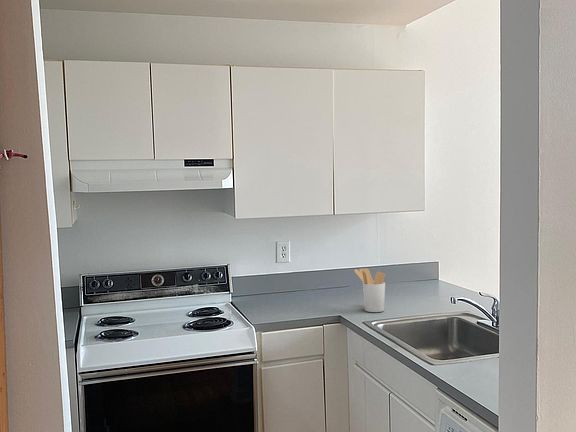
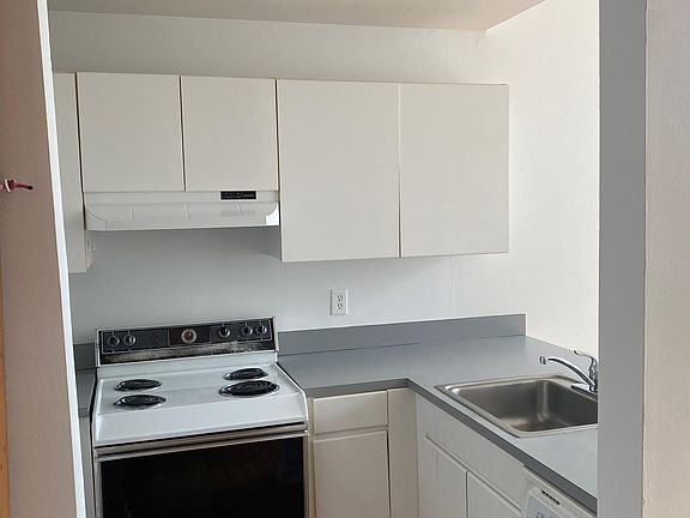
- utensil holder (370, 288)
